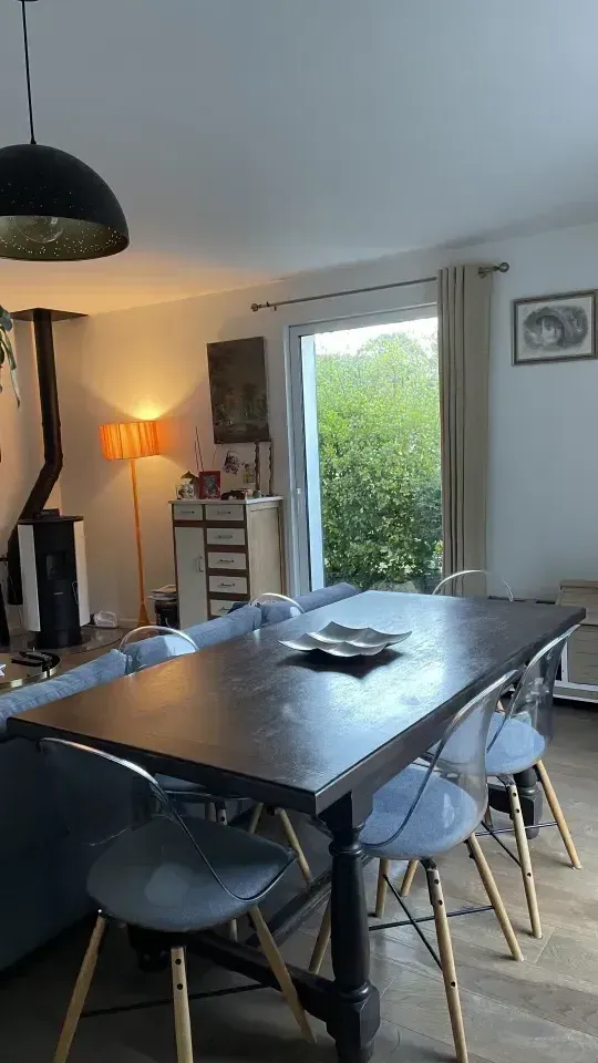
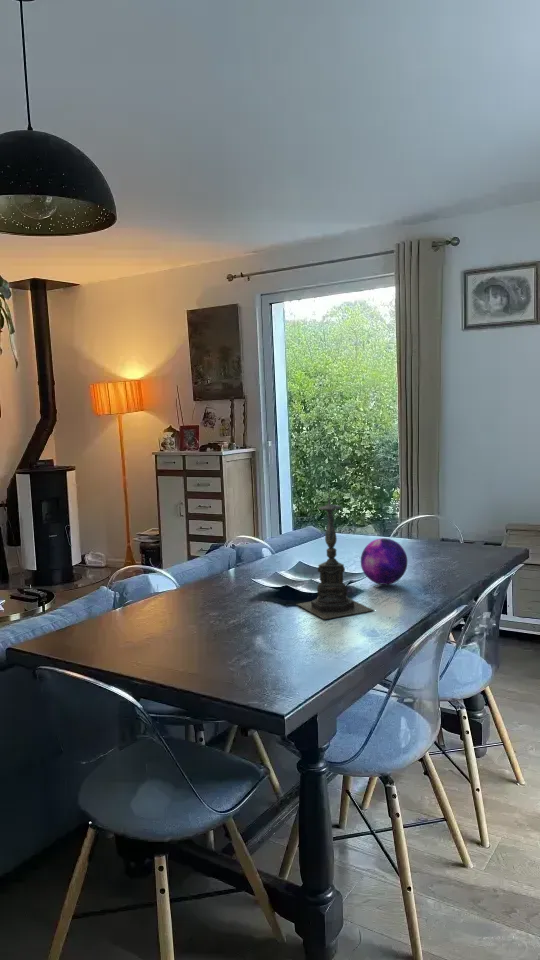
+ candle holder (332, 548)
+ decorative orb (383, 561)
